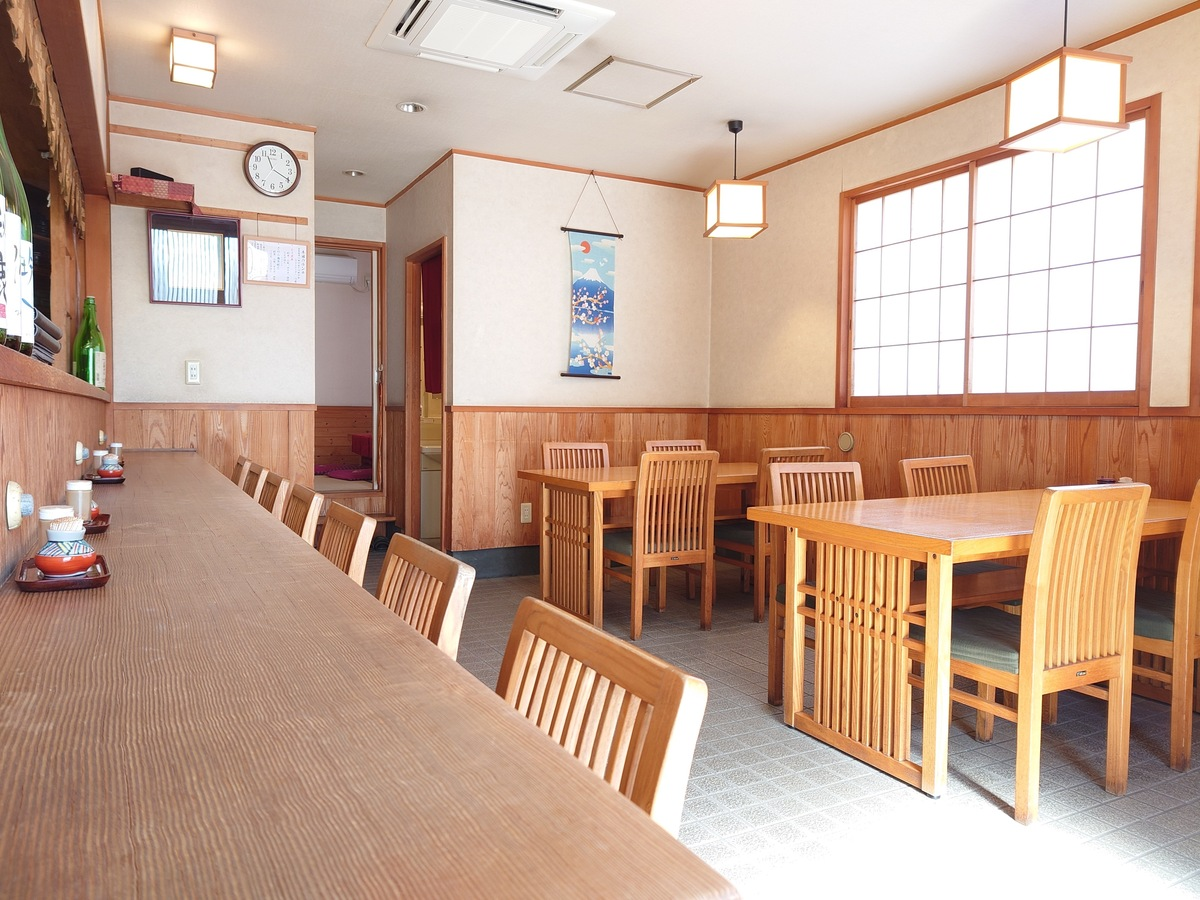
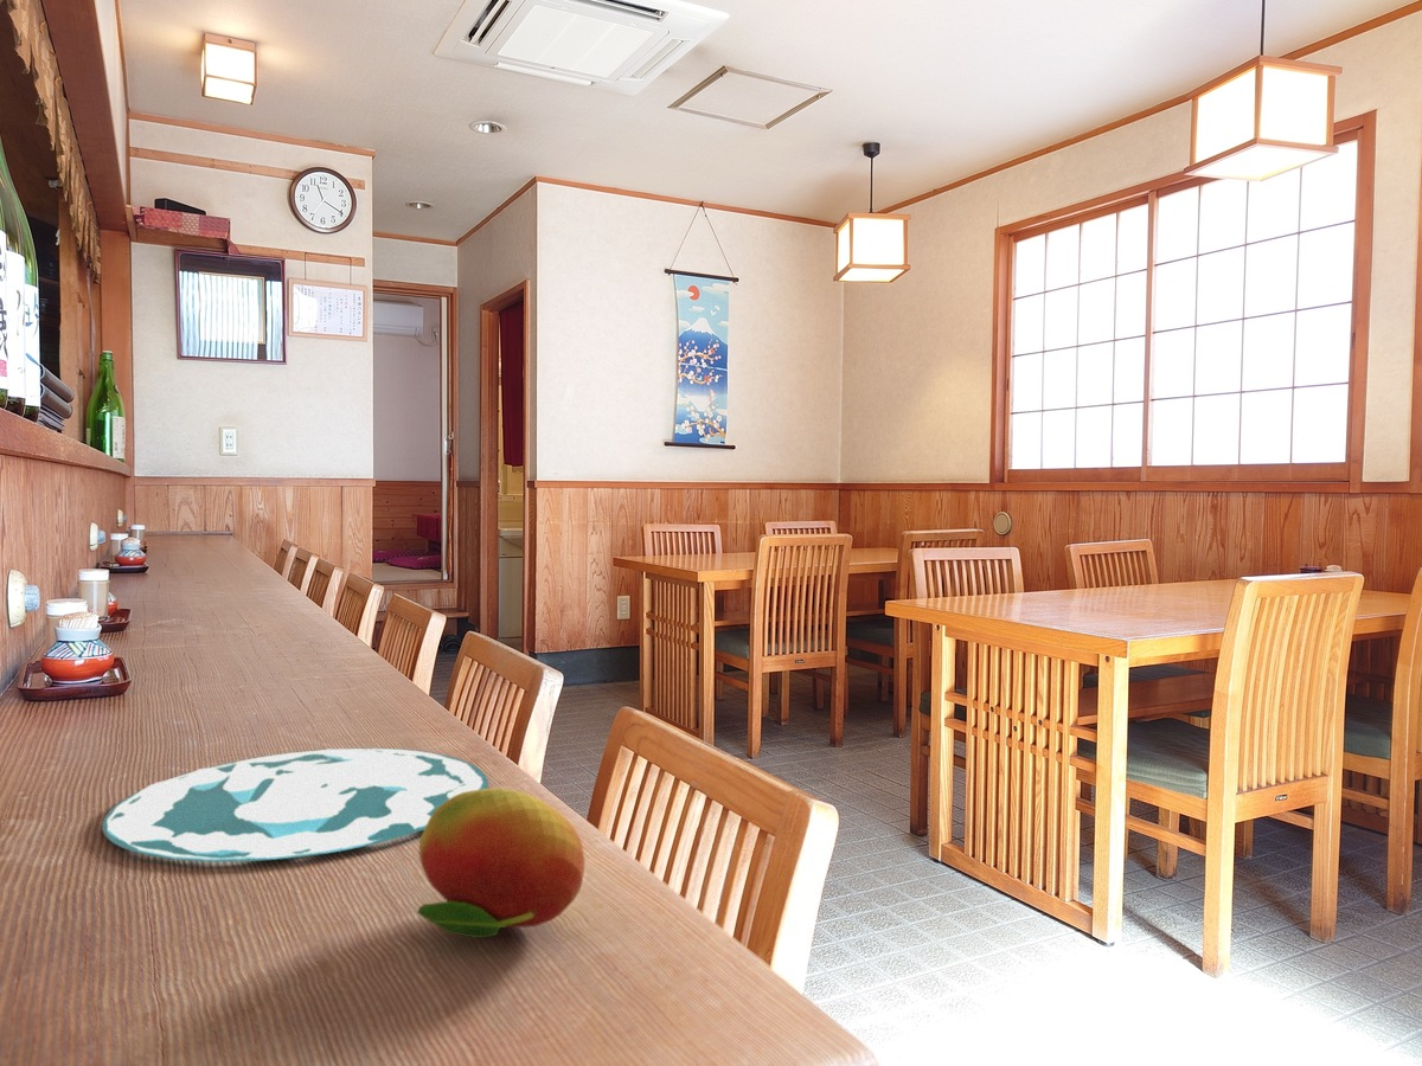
+ plate (308, 779)
+ fruit (500, 855)
